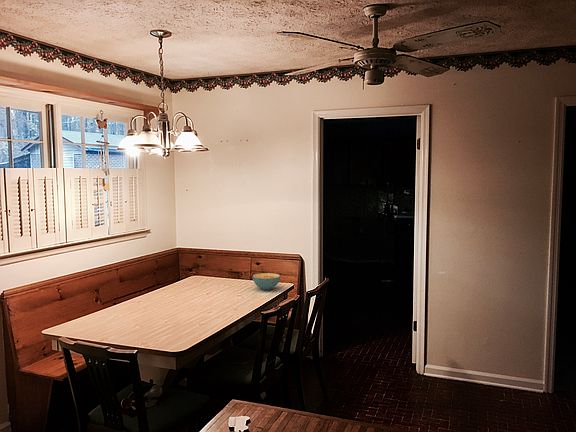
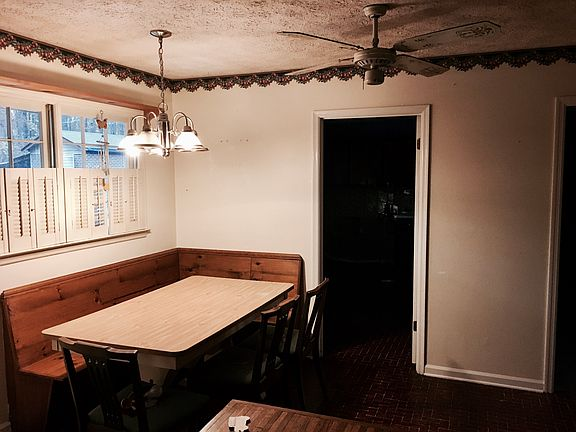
- cereal bowl (266, 282)
